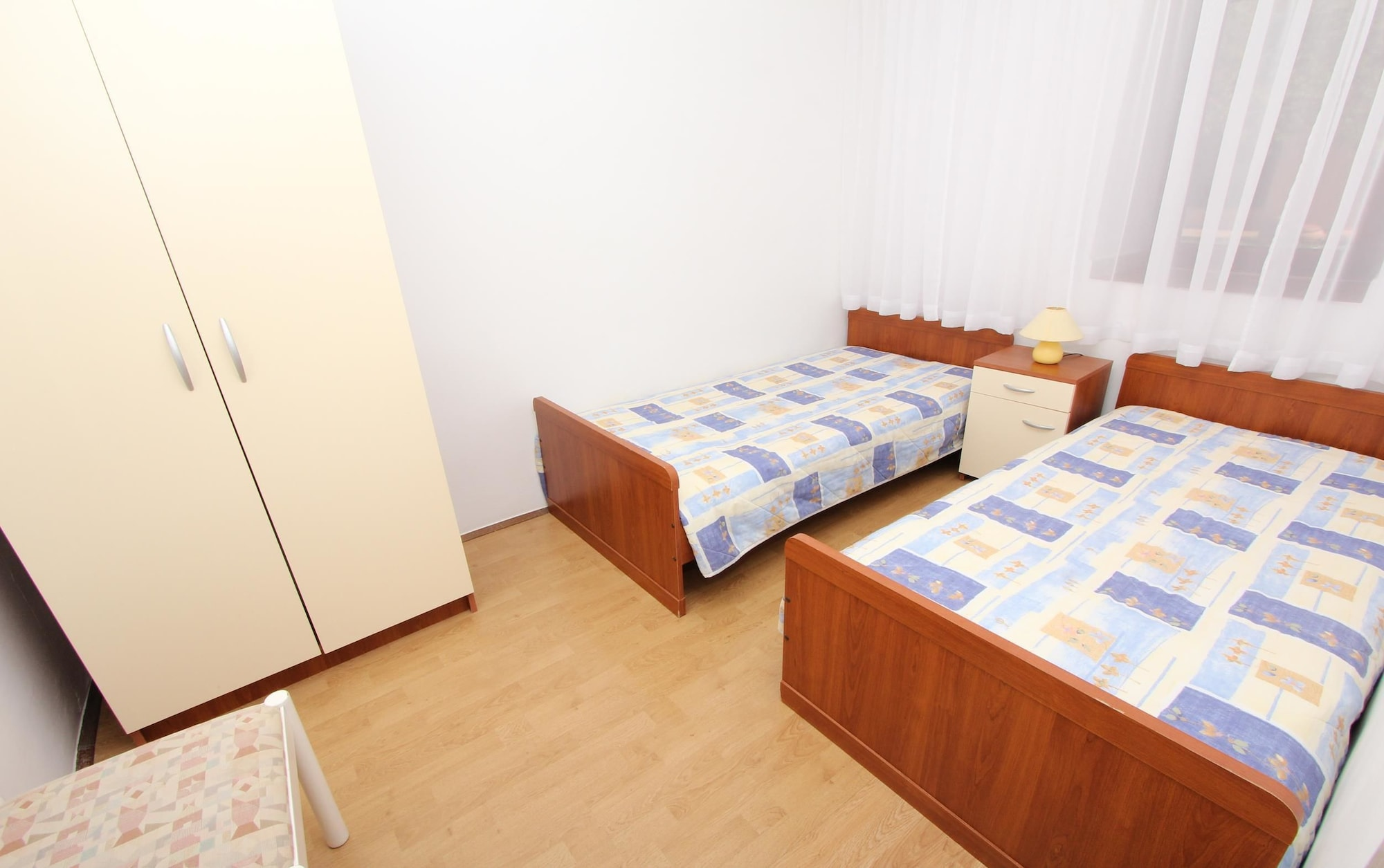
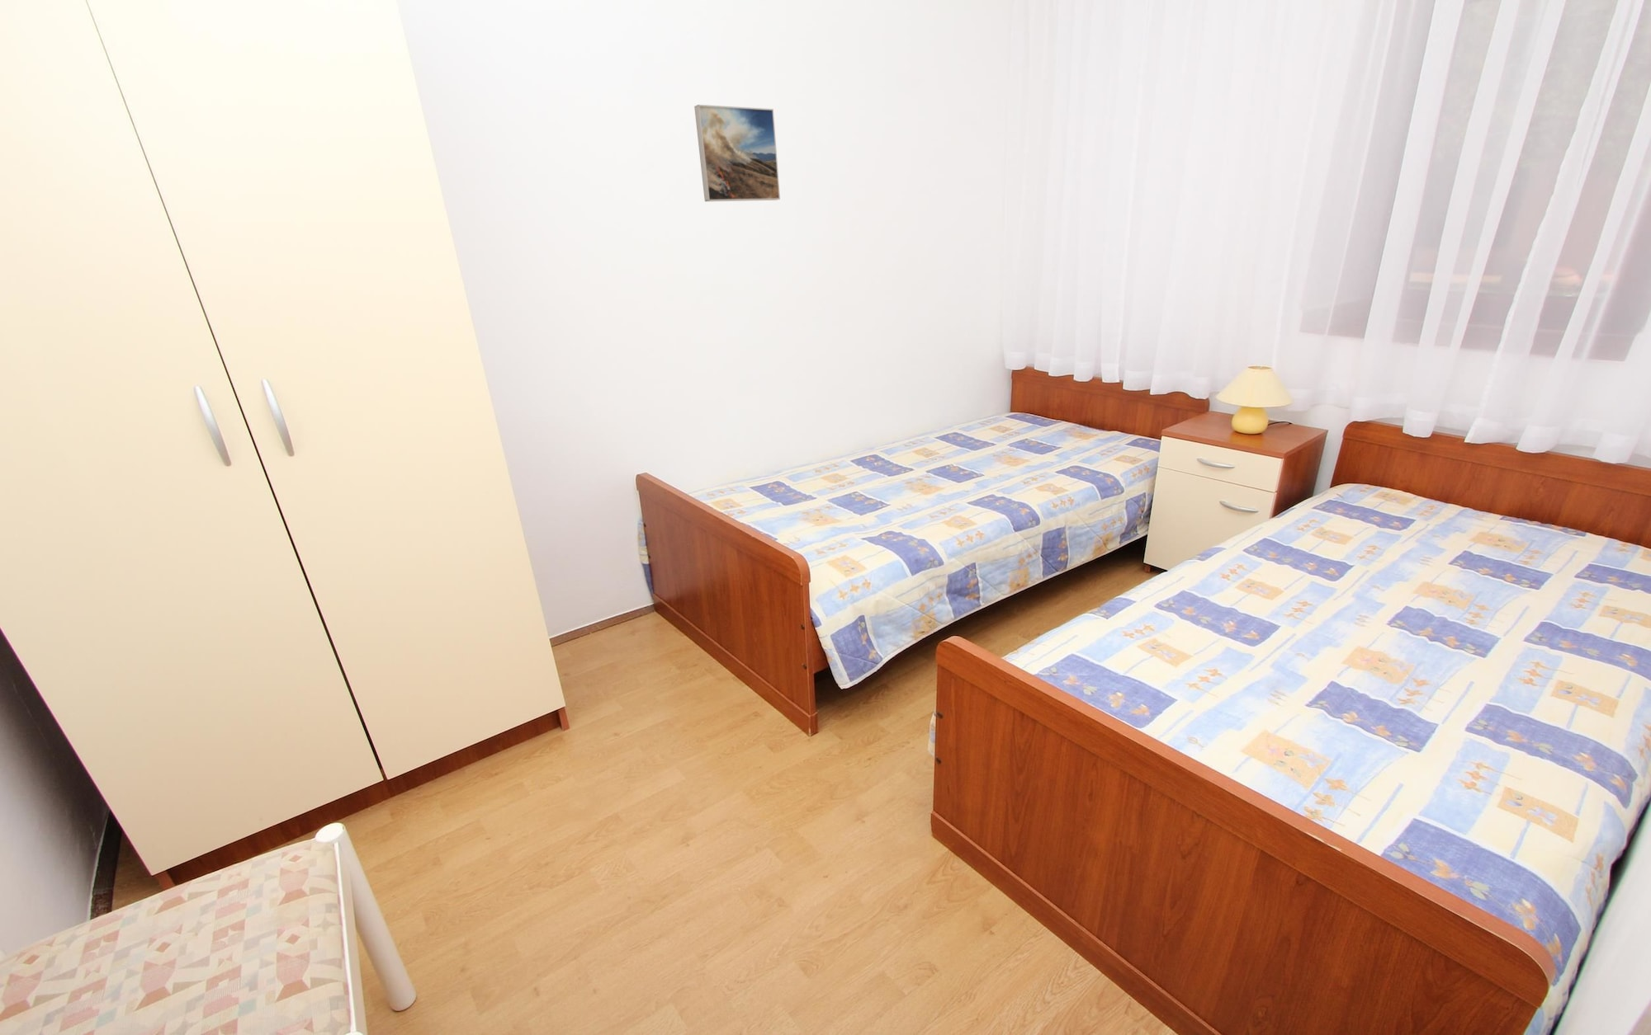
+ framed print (738, 155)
